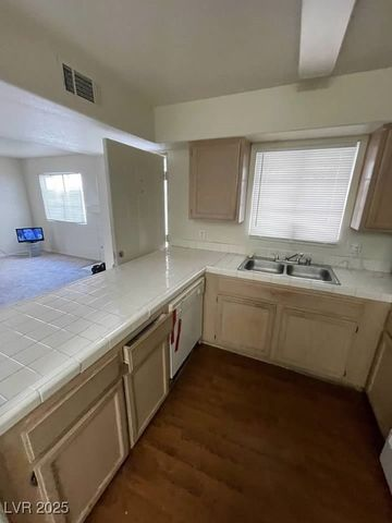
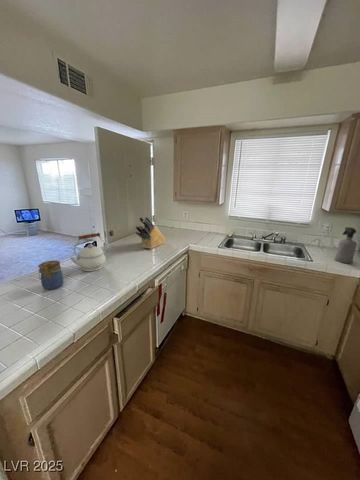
+ jar (50, 274)
+ kettle (88, 251)
+ spray bottle (346, 244)
+ knife block (151, 230)
